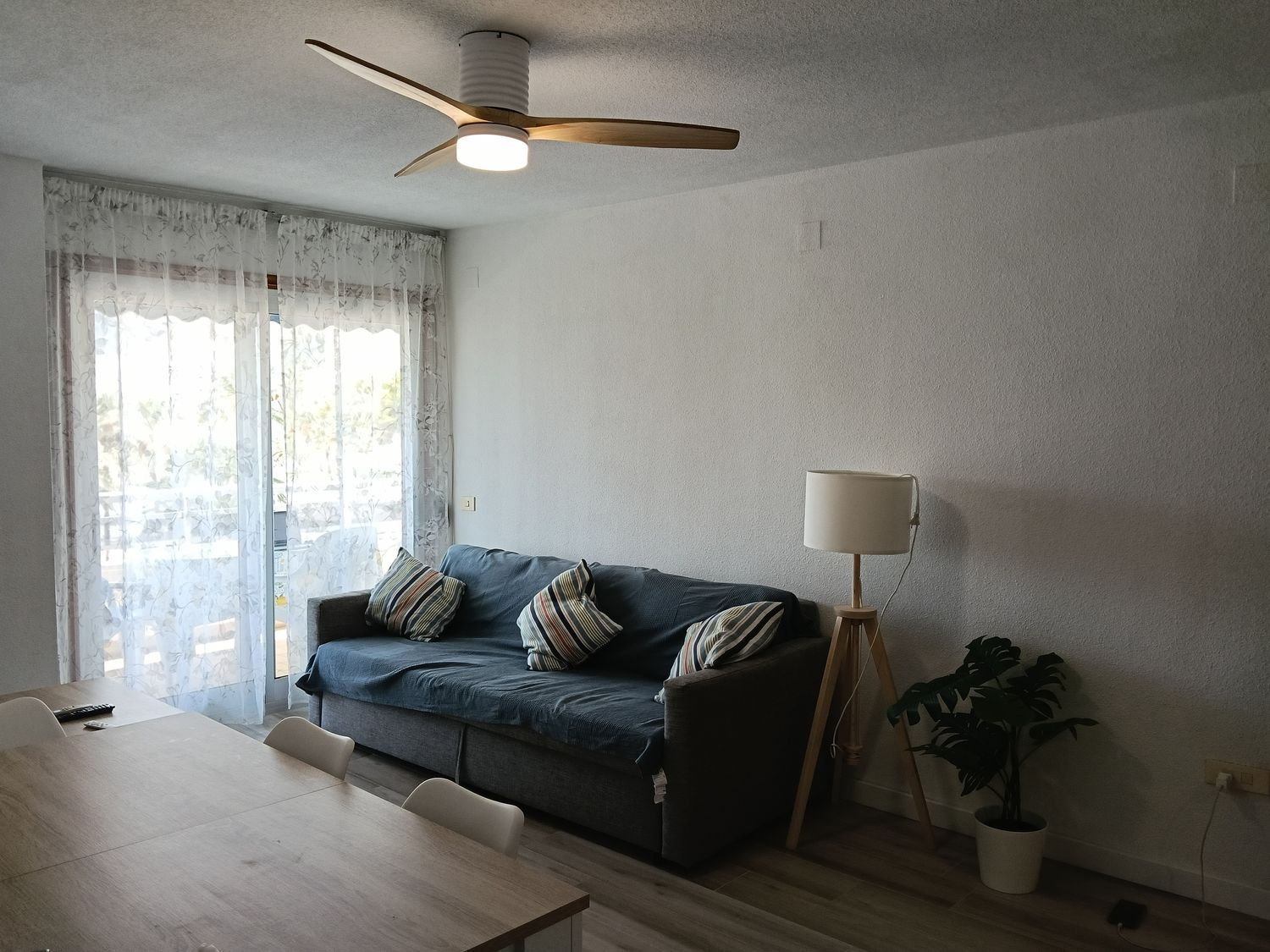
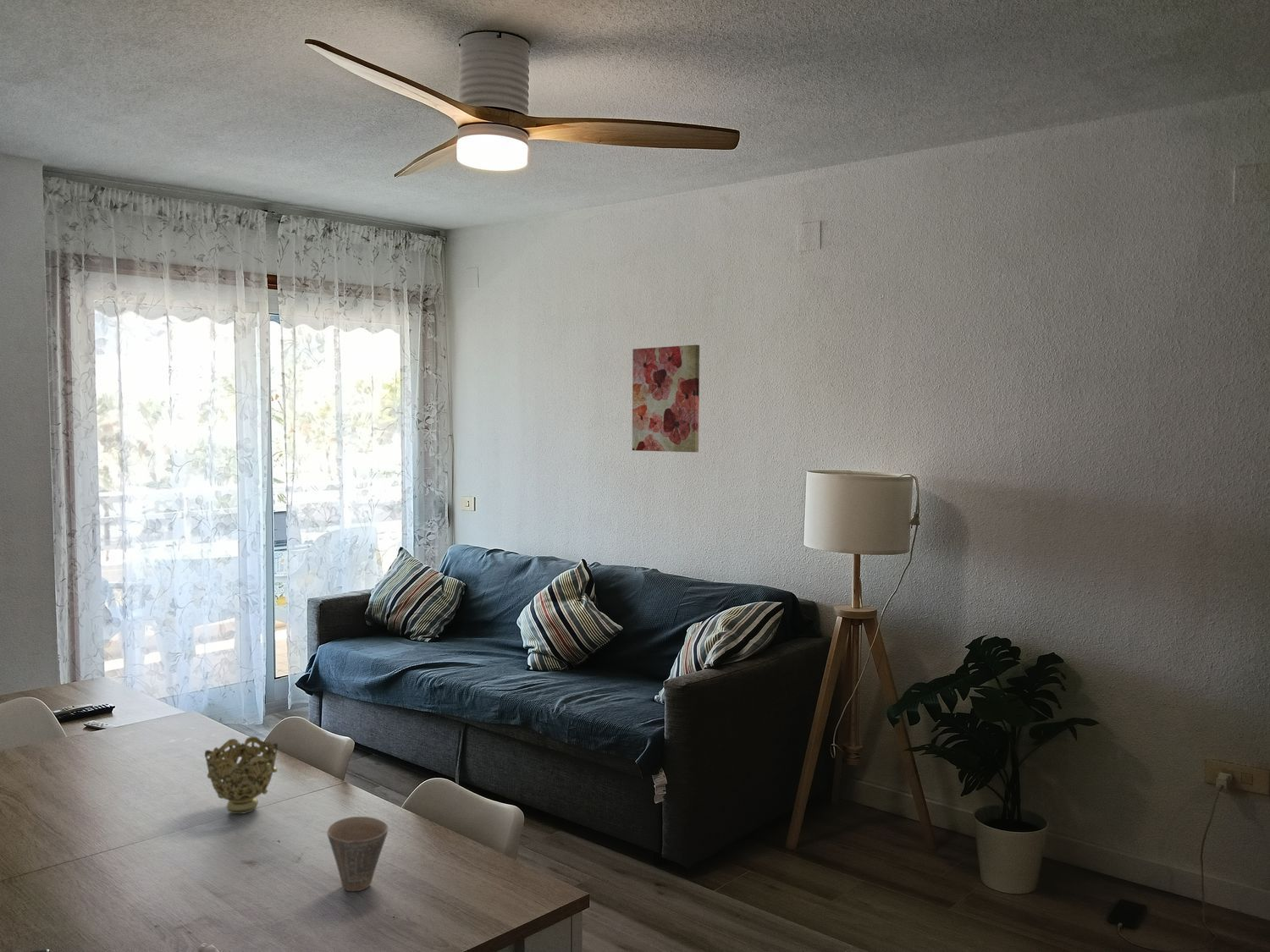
+ cup (358, 856)
+ wall art (665, 399)
+ decorative bowl (242, 779)
